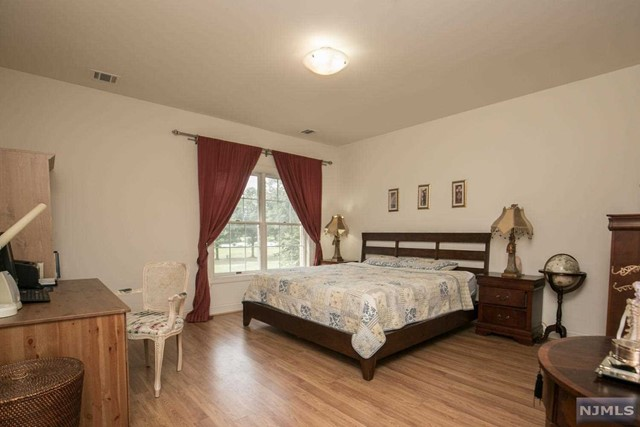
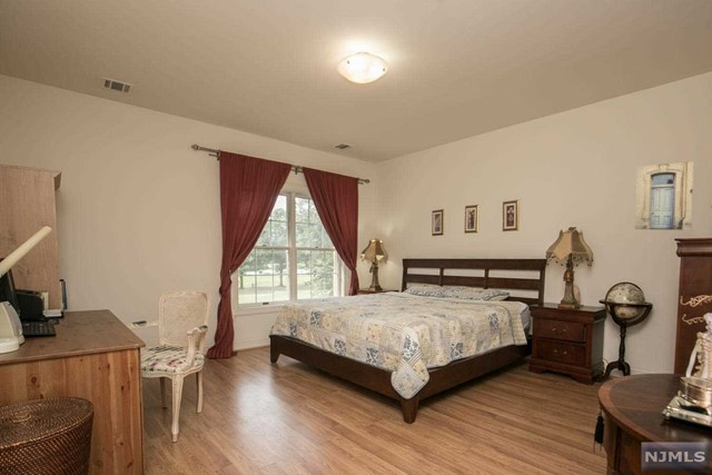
+ wall art (662, 197)
